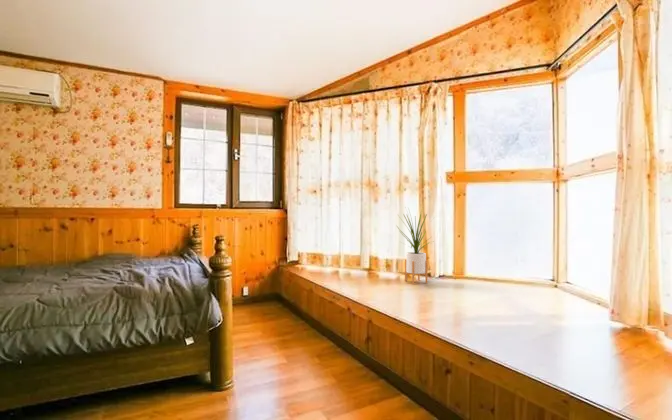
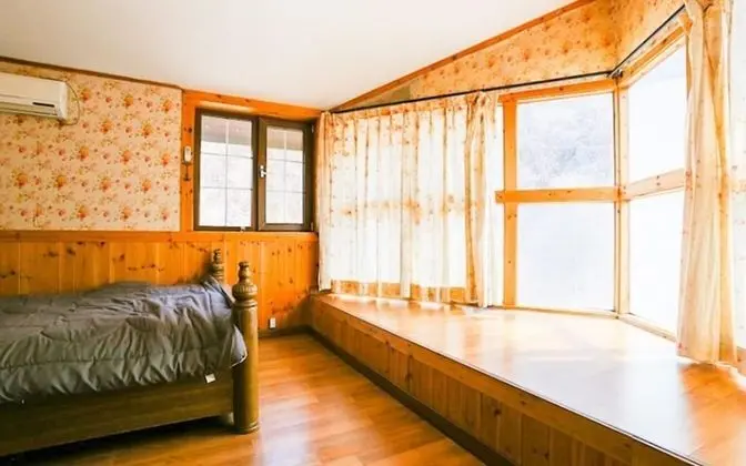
- house plant (417, 244)
